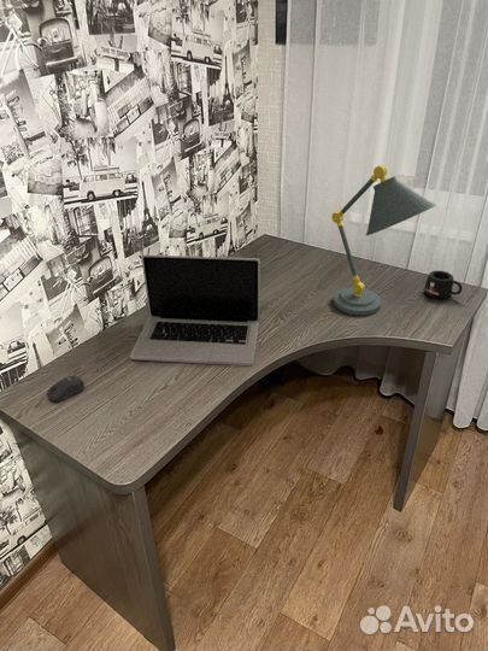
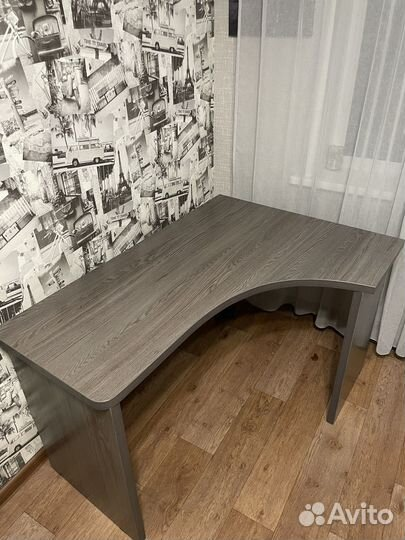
- mug (443, 286)
- computer mouse (64, 386)
- desk lamp (370, 234)
- laptop (195, 309)
